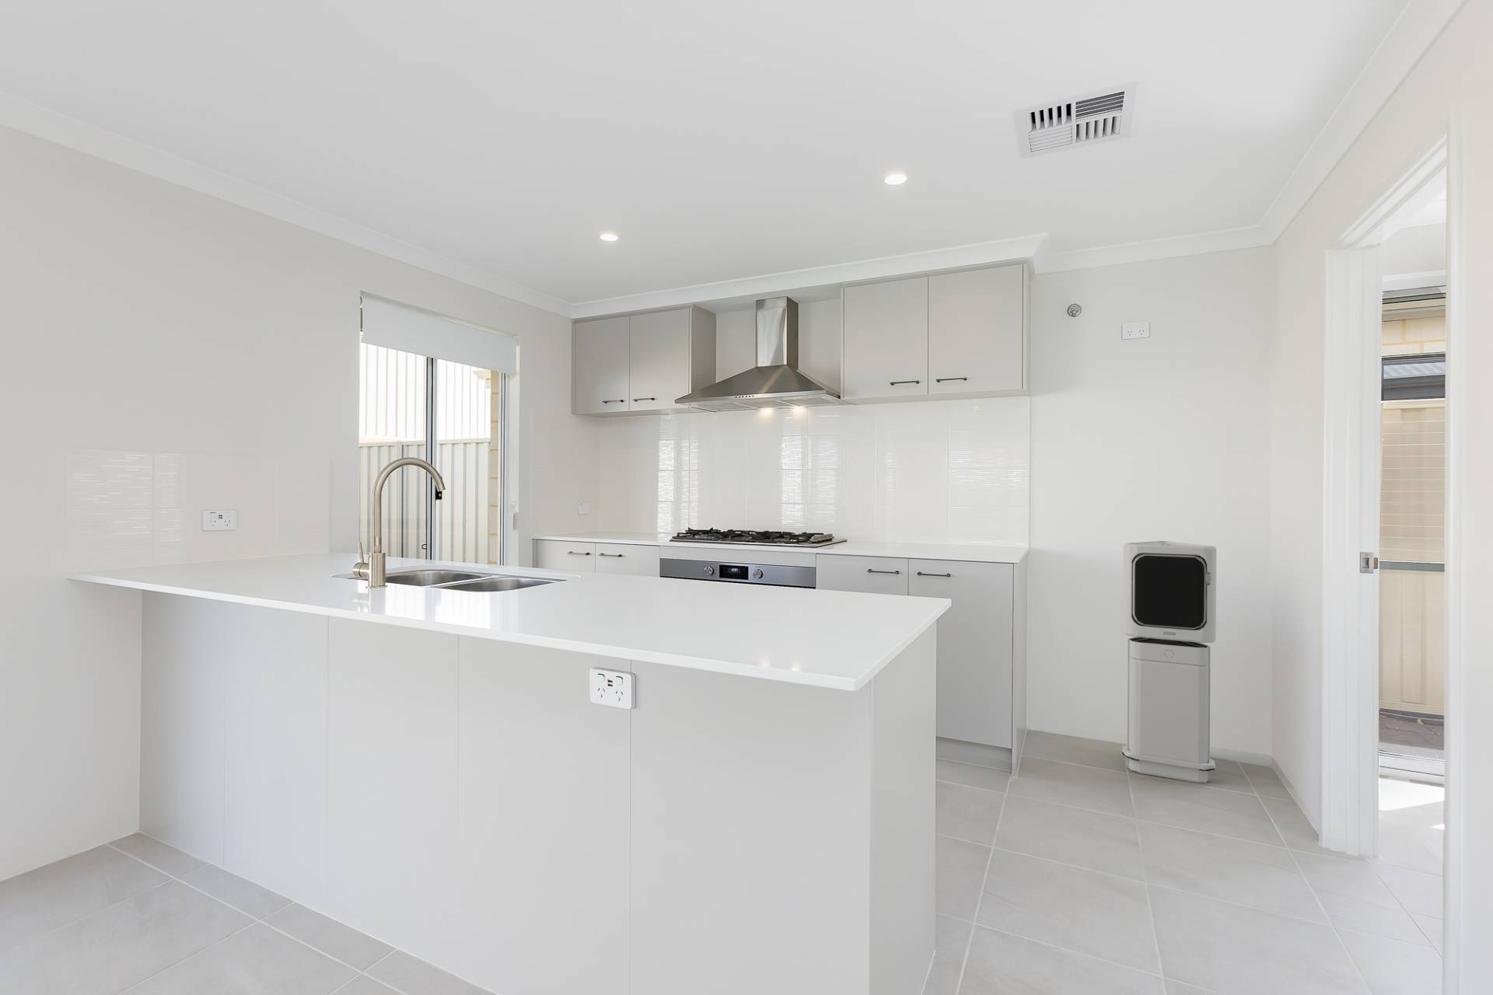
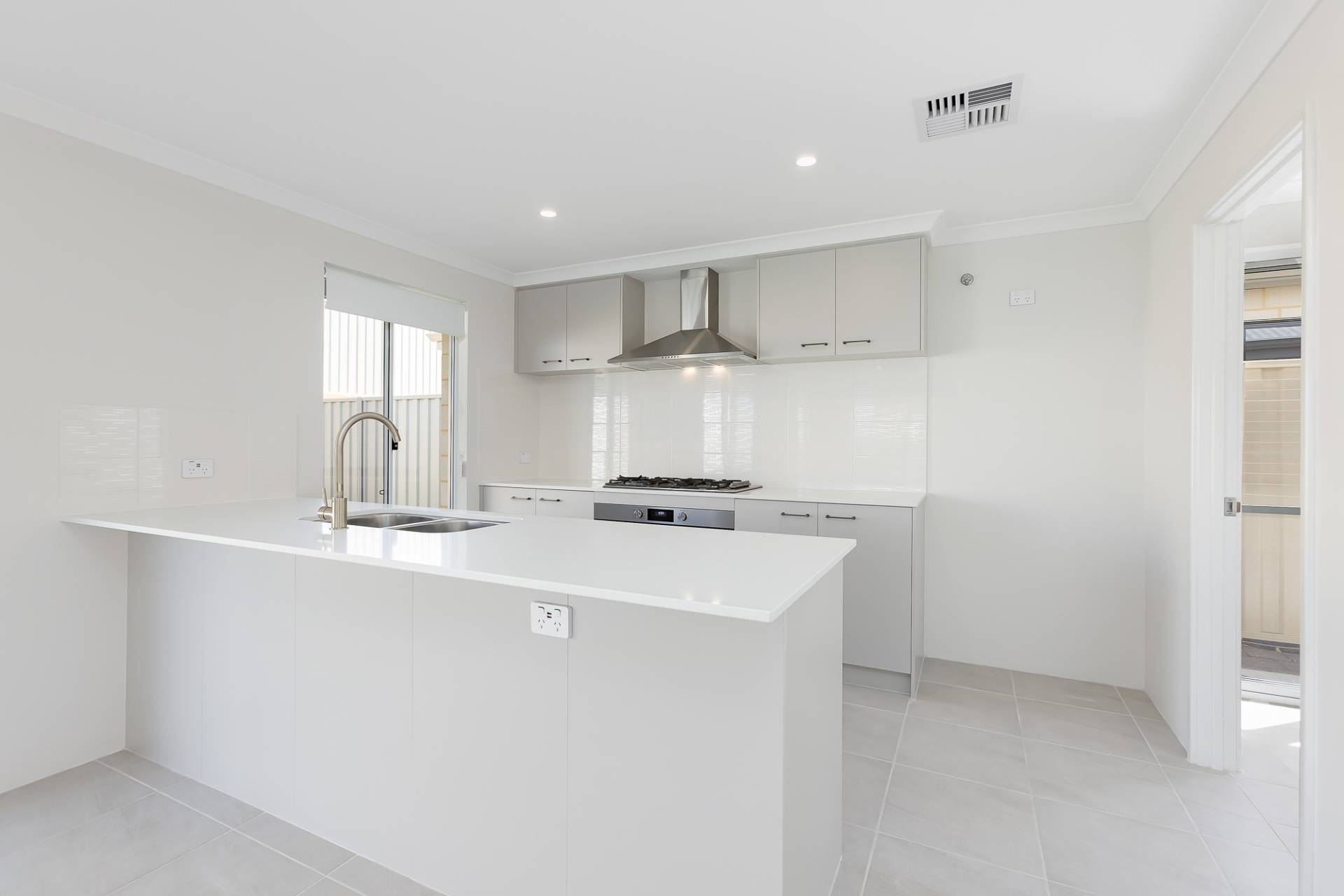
- air purifier (1165, 654)
